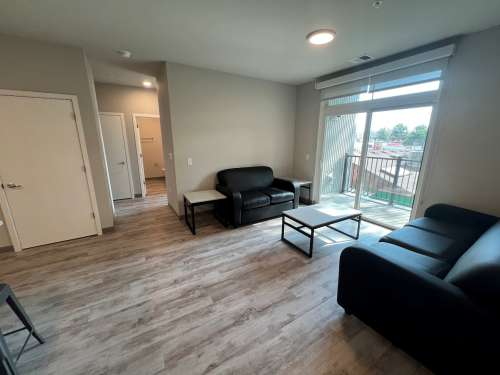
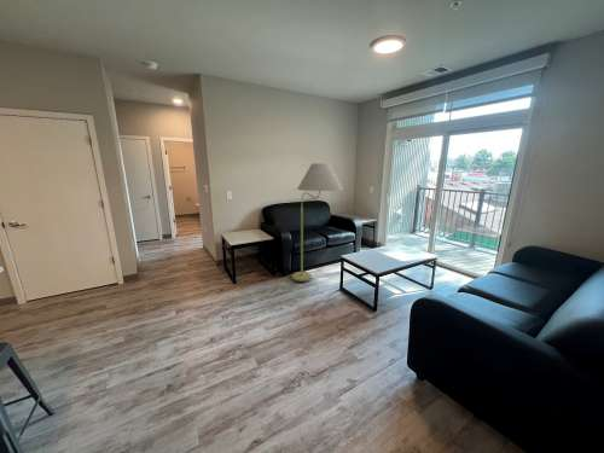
+ floor lamp (302, 228)
